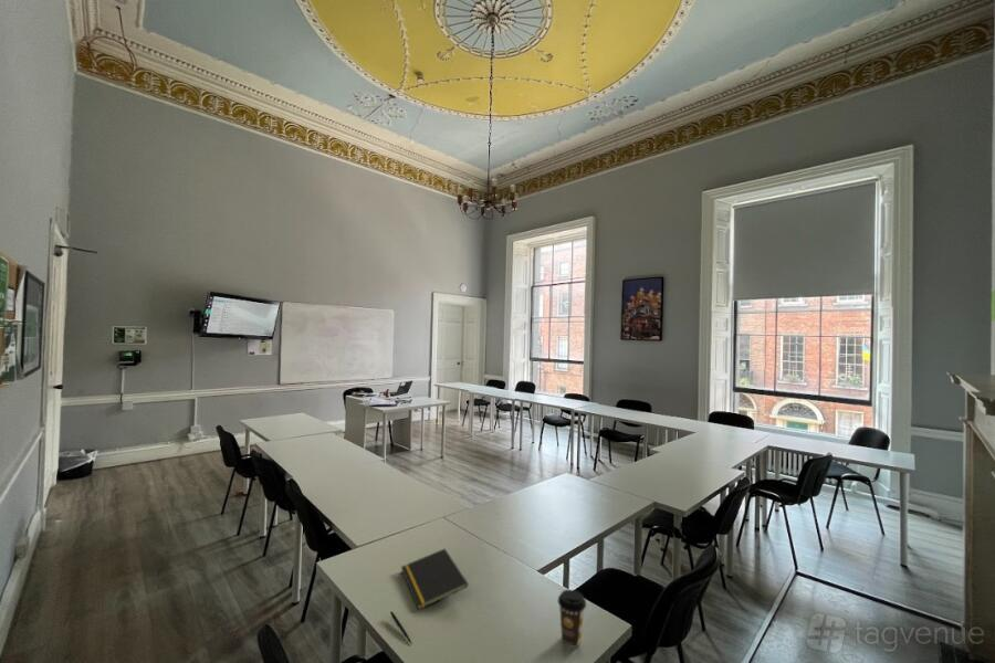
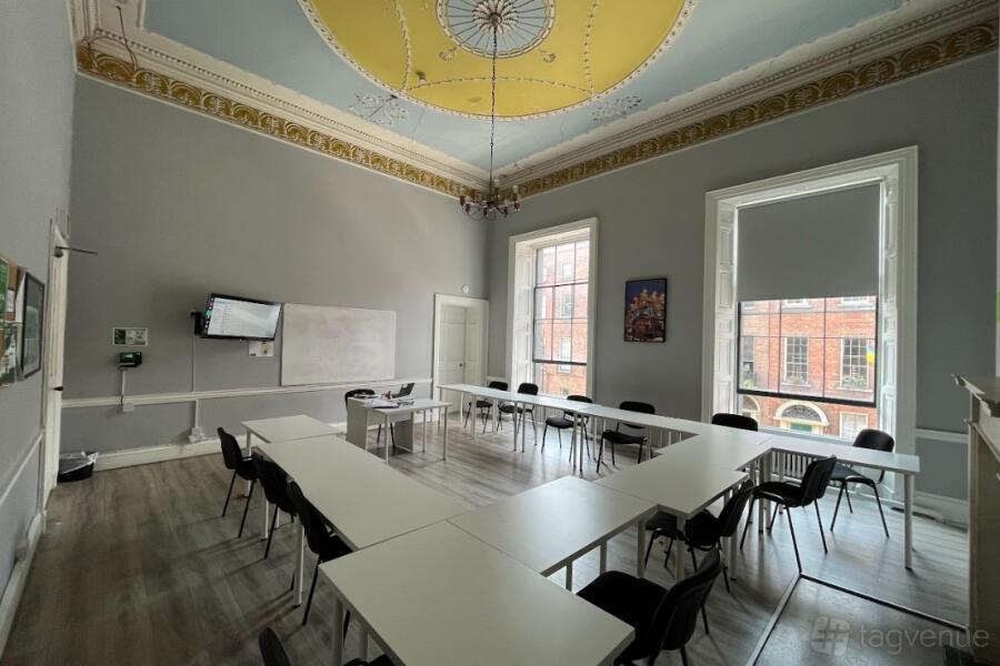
- coffee cup (570, 618)
- pen (400, 627)
- notepad (432, 576)
